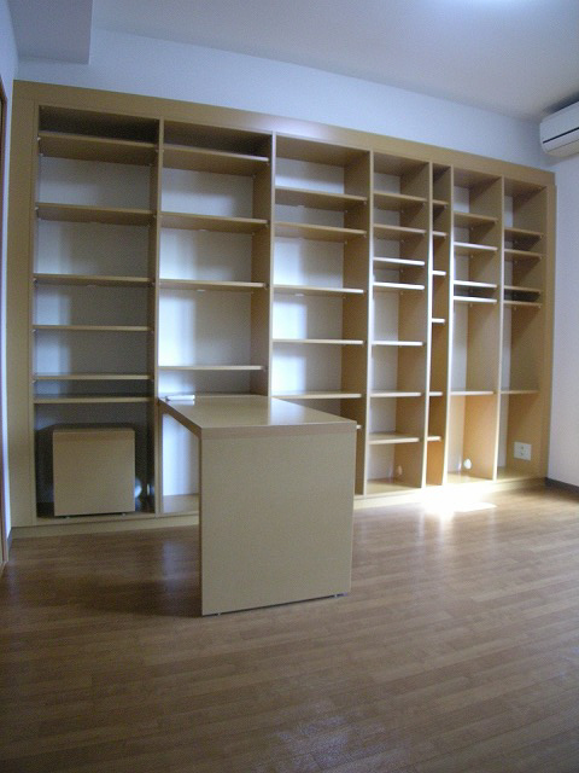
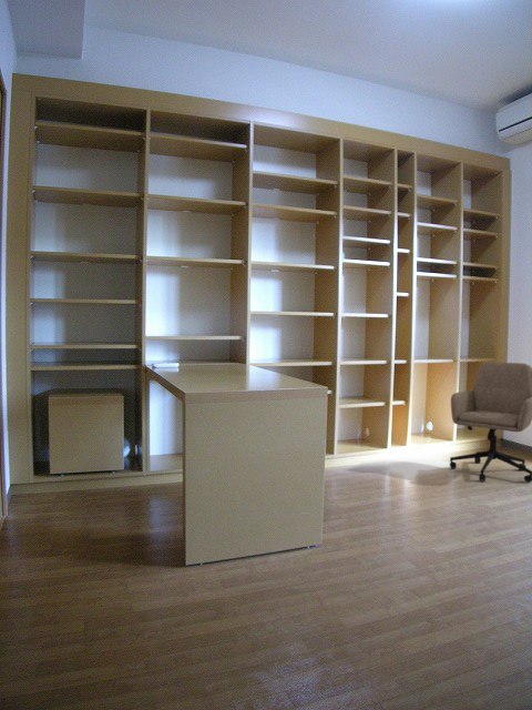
+ office chair (494, 417)
